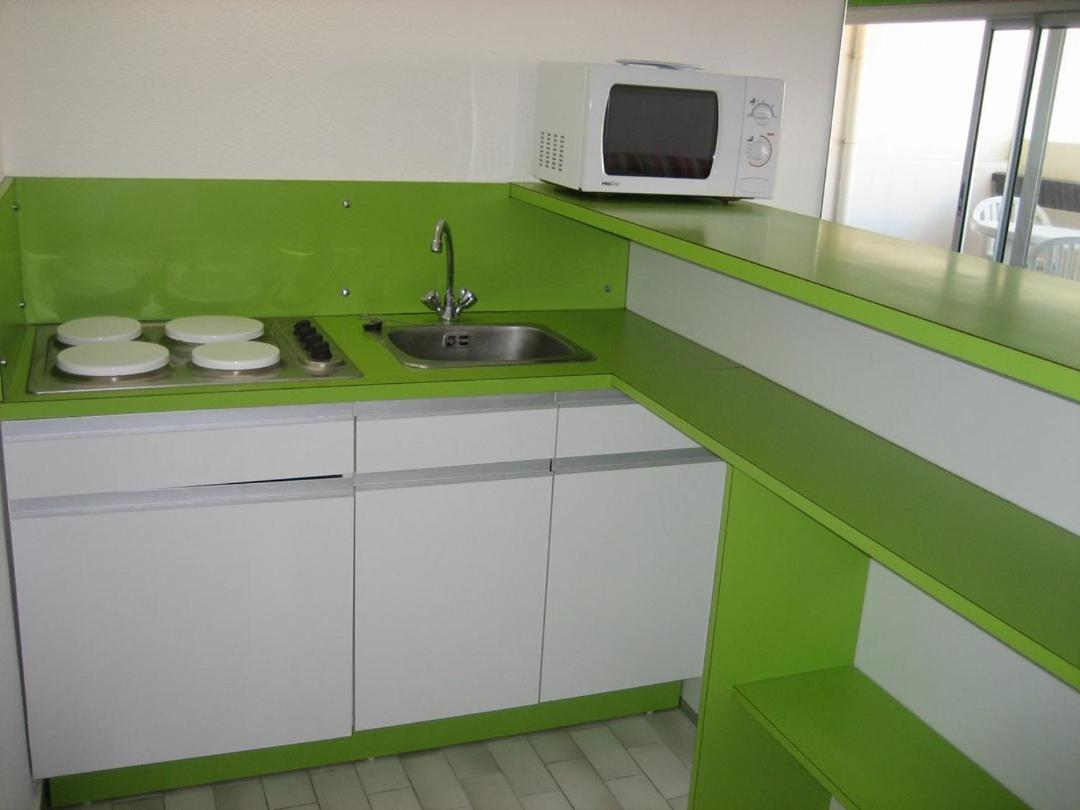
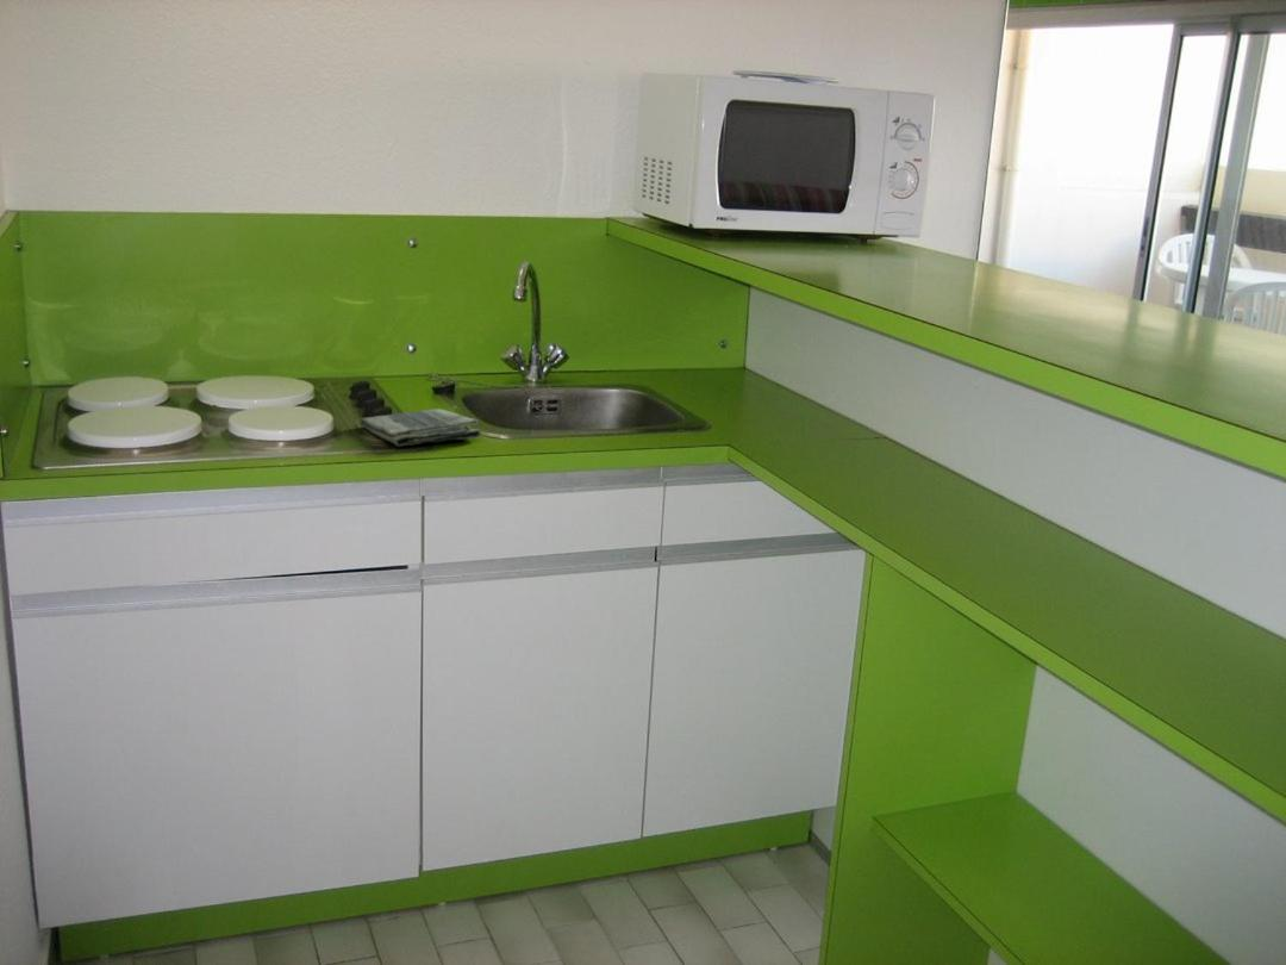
+ dish towel (420, 424)
